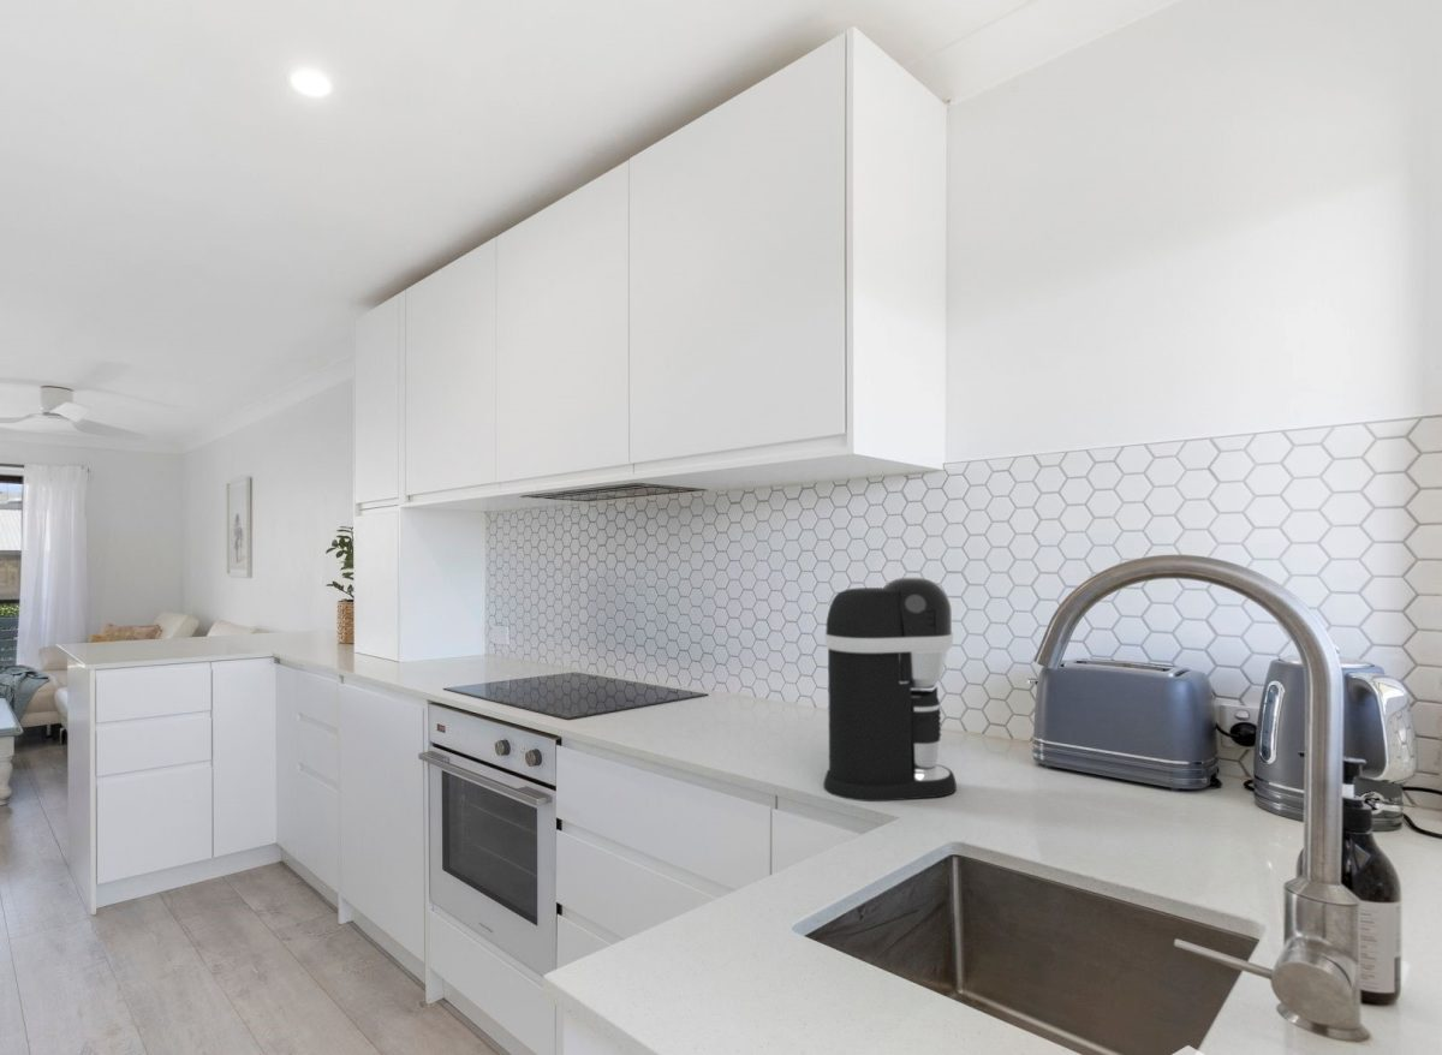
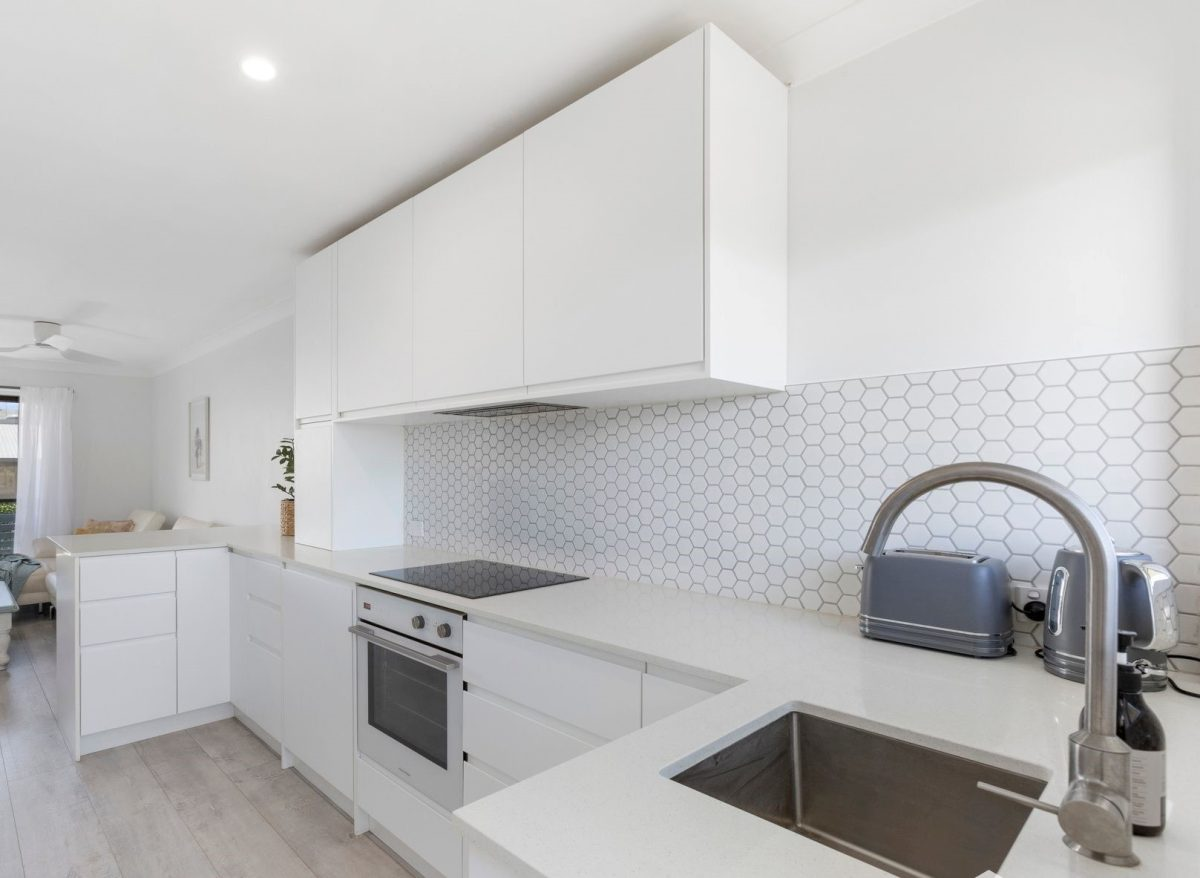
- coffee maker (888, 681)
